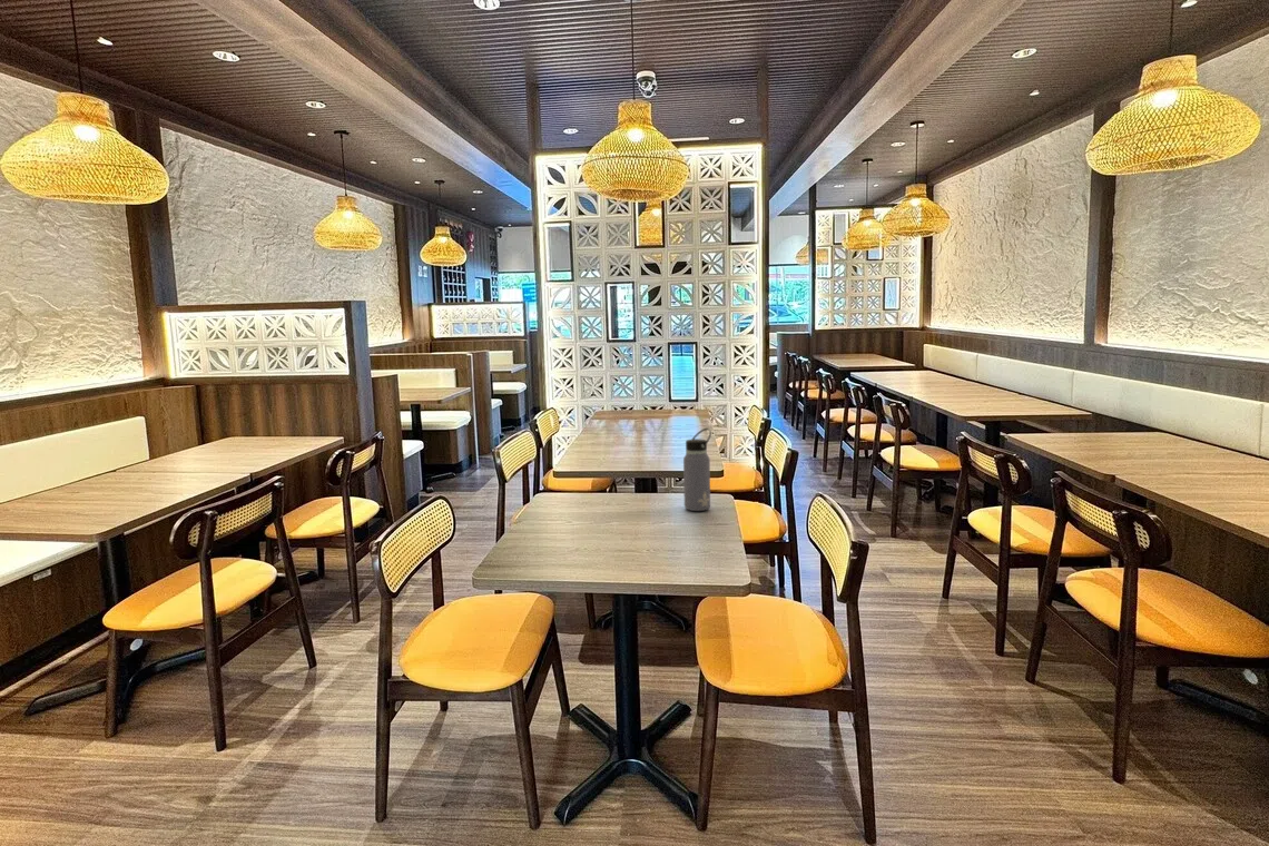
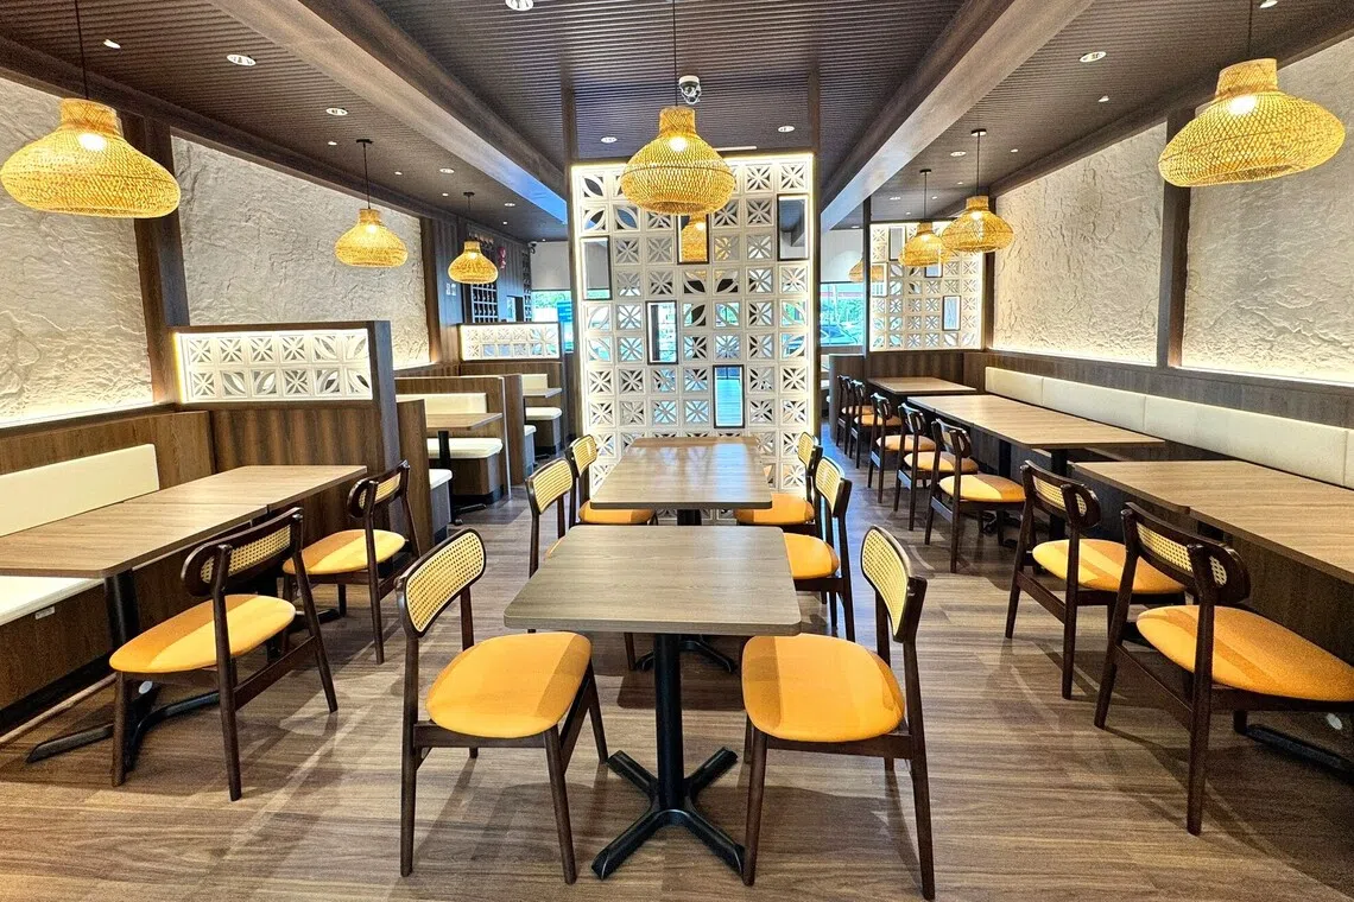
- water bottle (697, 469)
